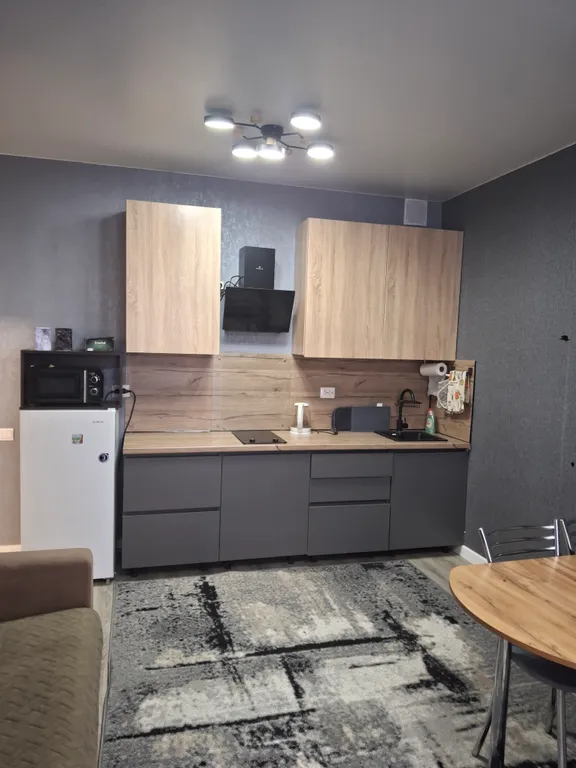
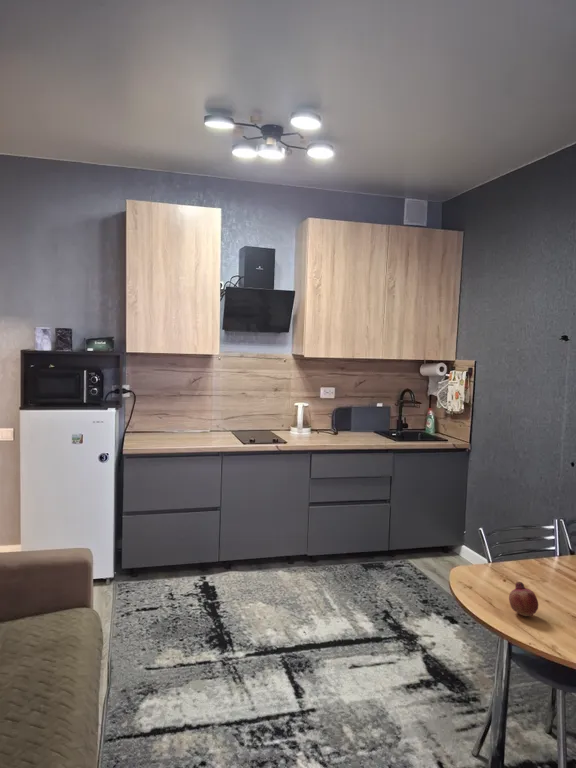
+ fruit (523, 599)
